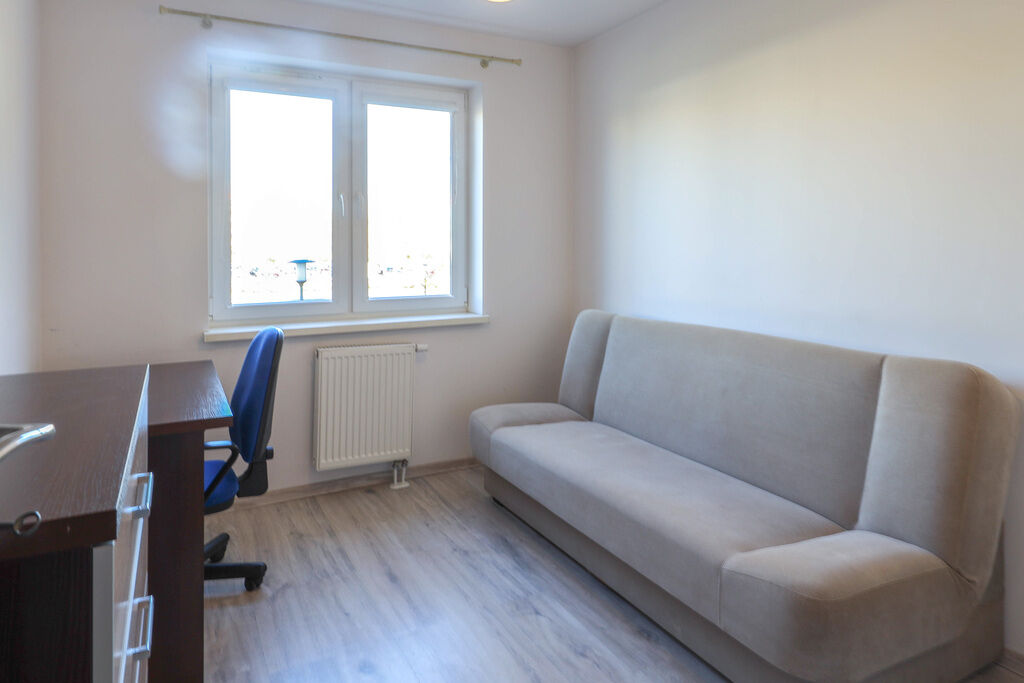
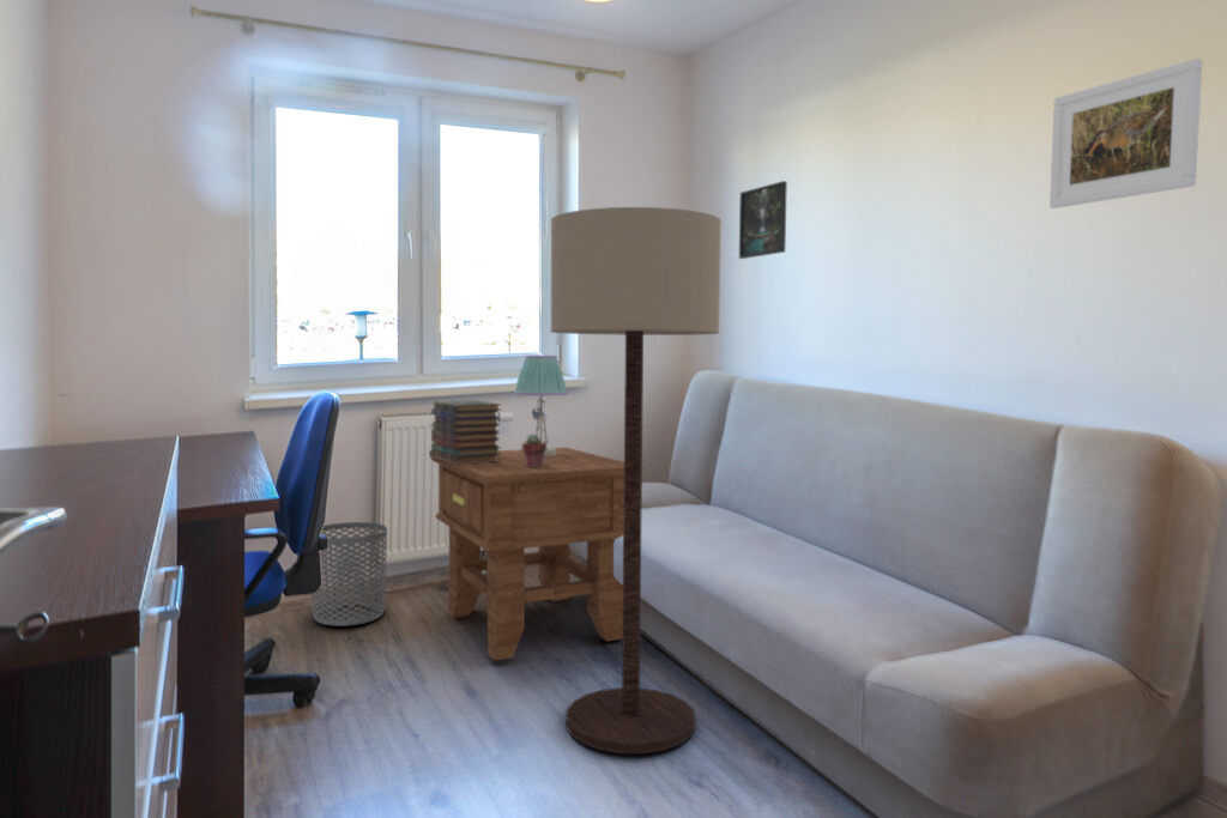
+ potted succulent (533, 449)
+ book stack (465, 430)
+ floor lamp (633, 477)
+ waste bin (349, 572)
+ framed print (761, 220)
+ side table (531, 544)
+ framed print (1119, 139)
+ table lamp (540, 405)
